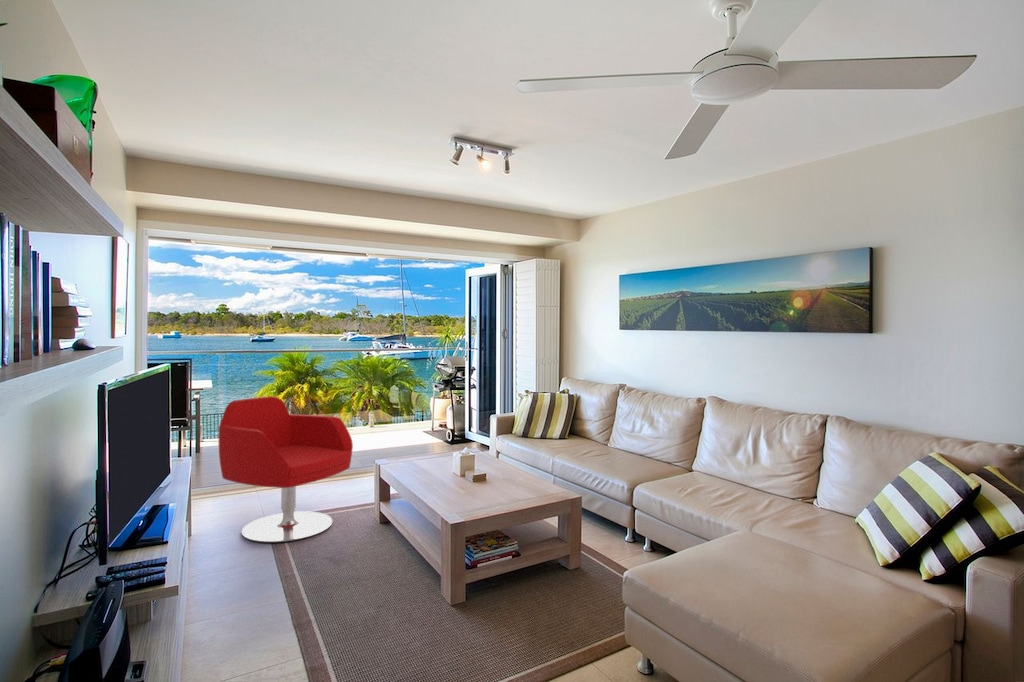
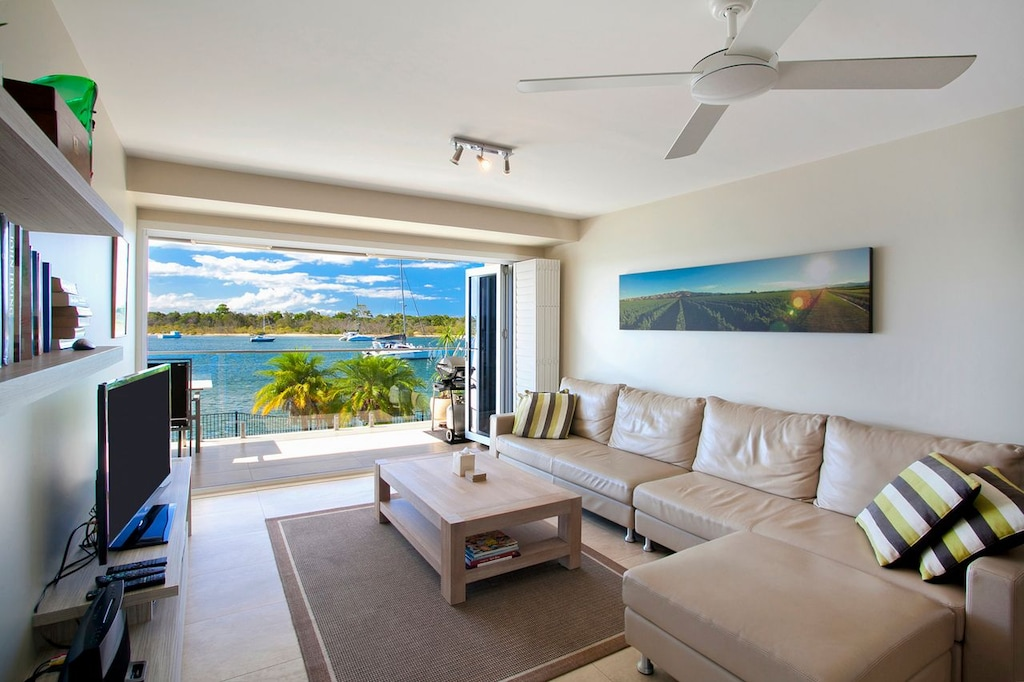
- armchair (287, 463)
